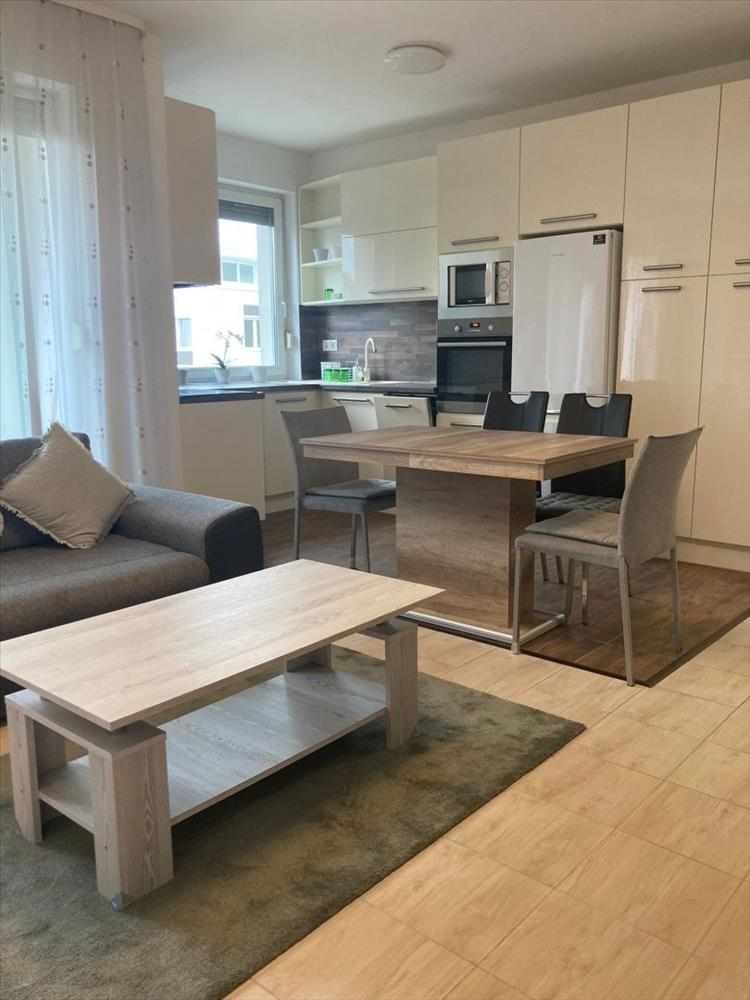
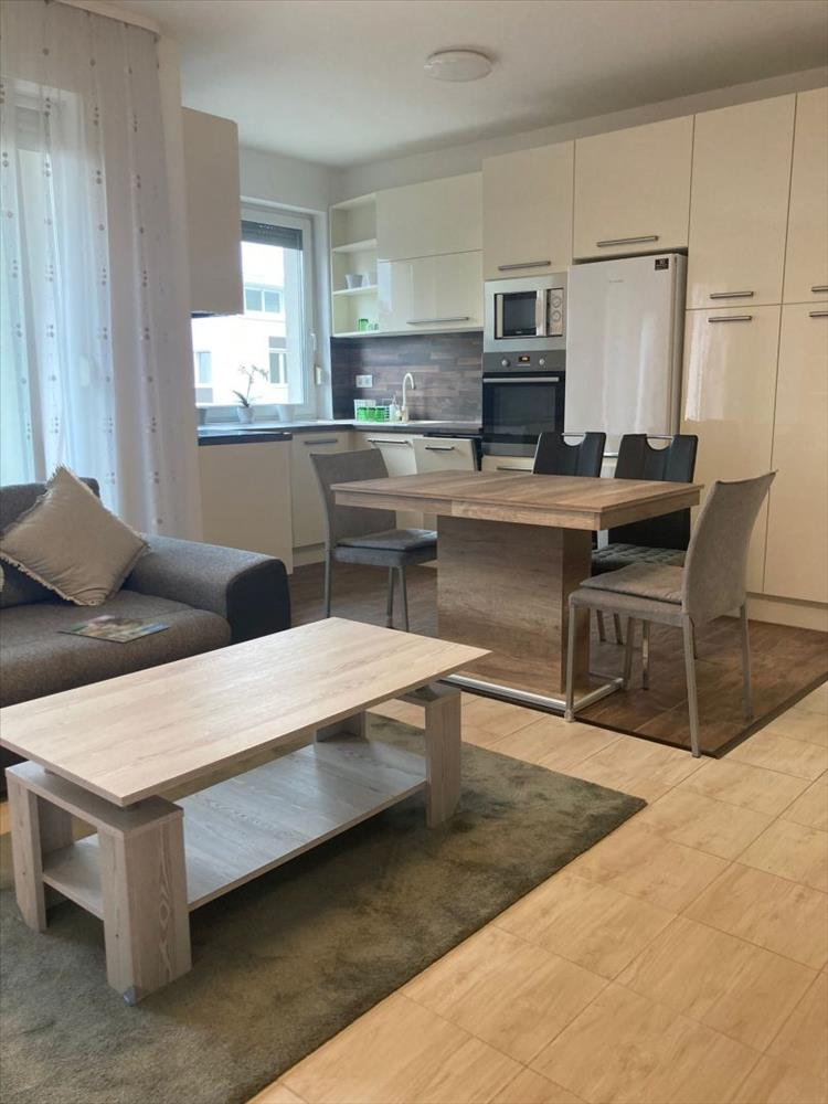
+ magazine (114, 627)
